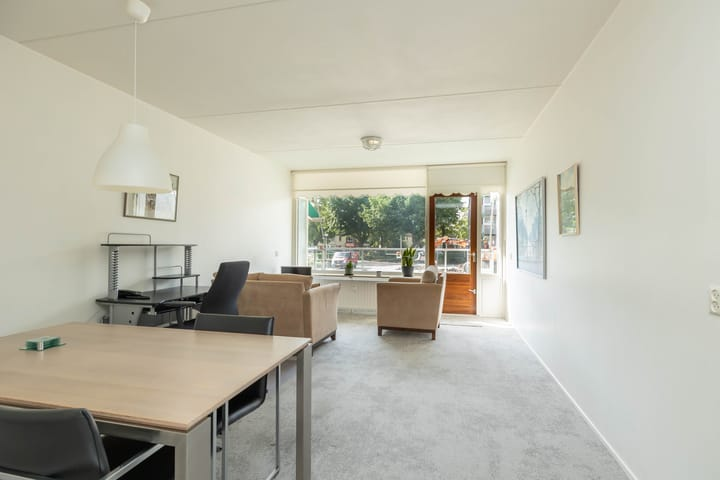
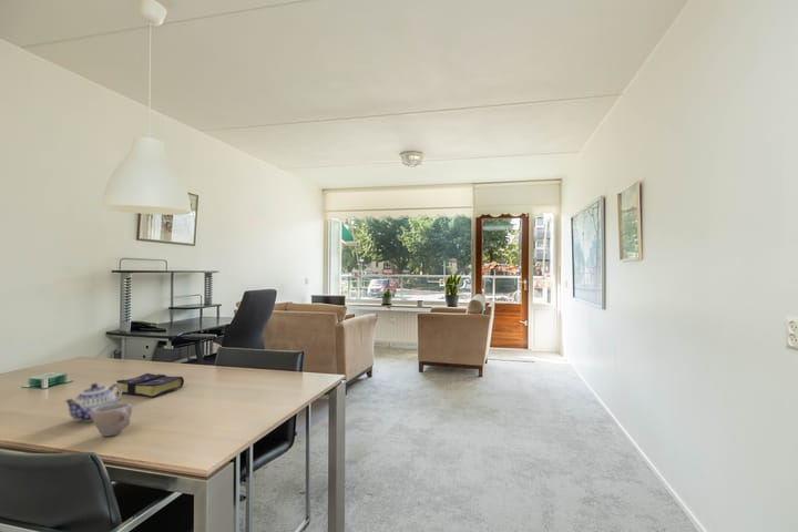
+ book (151, 383)
+ cup (115, 420)
+ teapot (94, 400)
